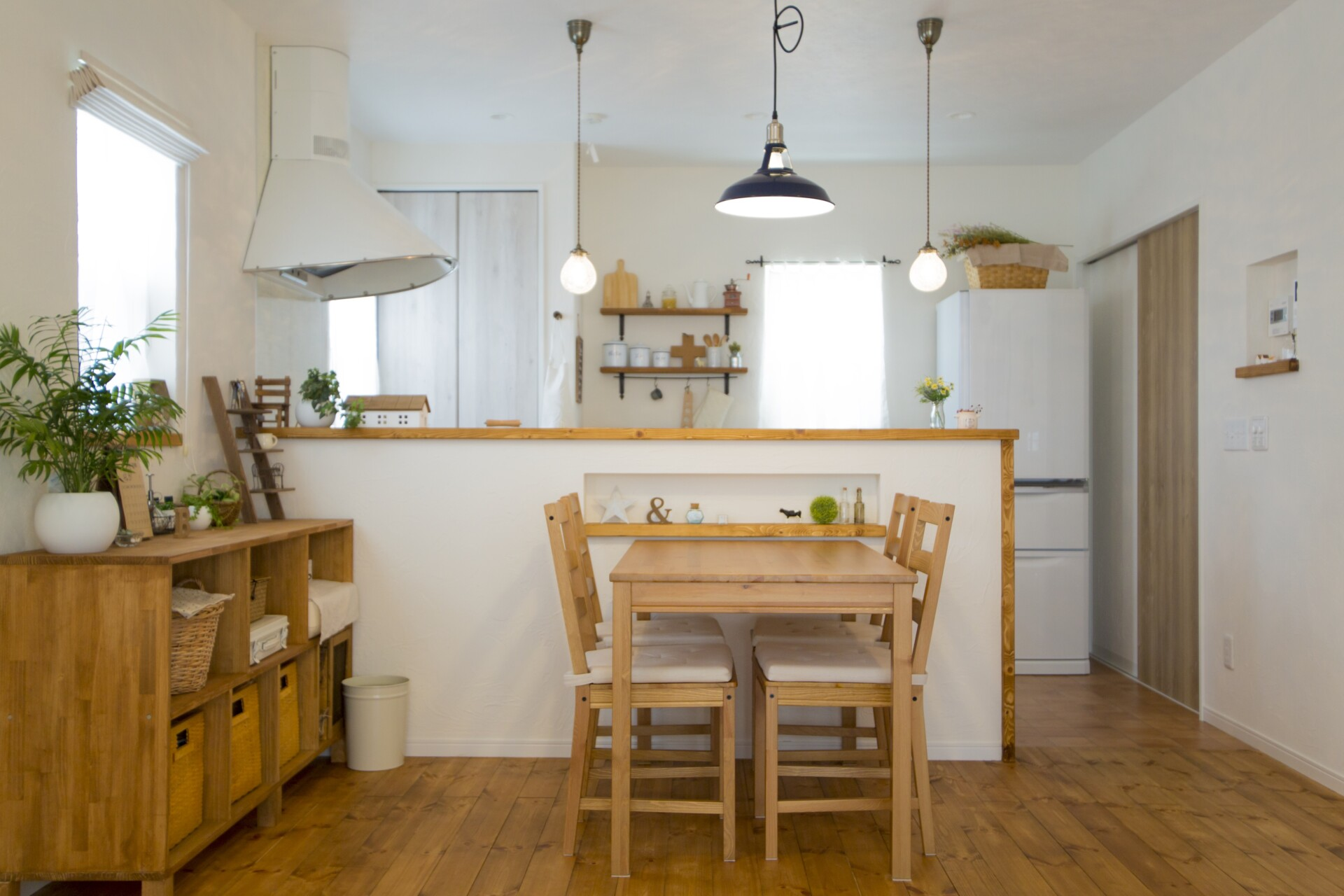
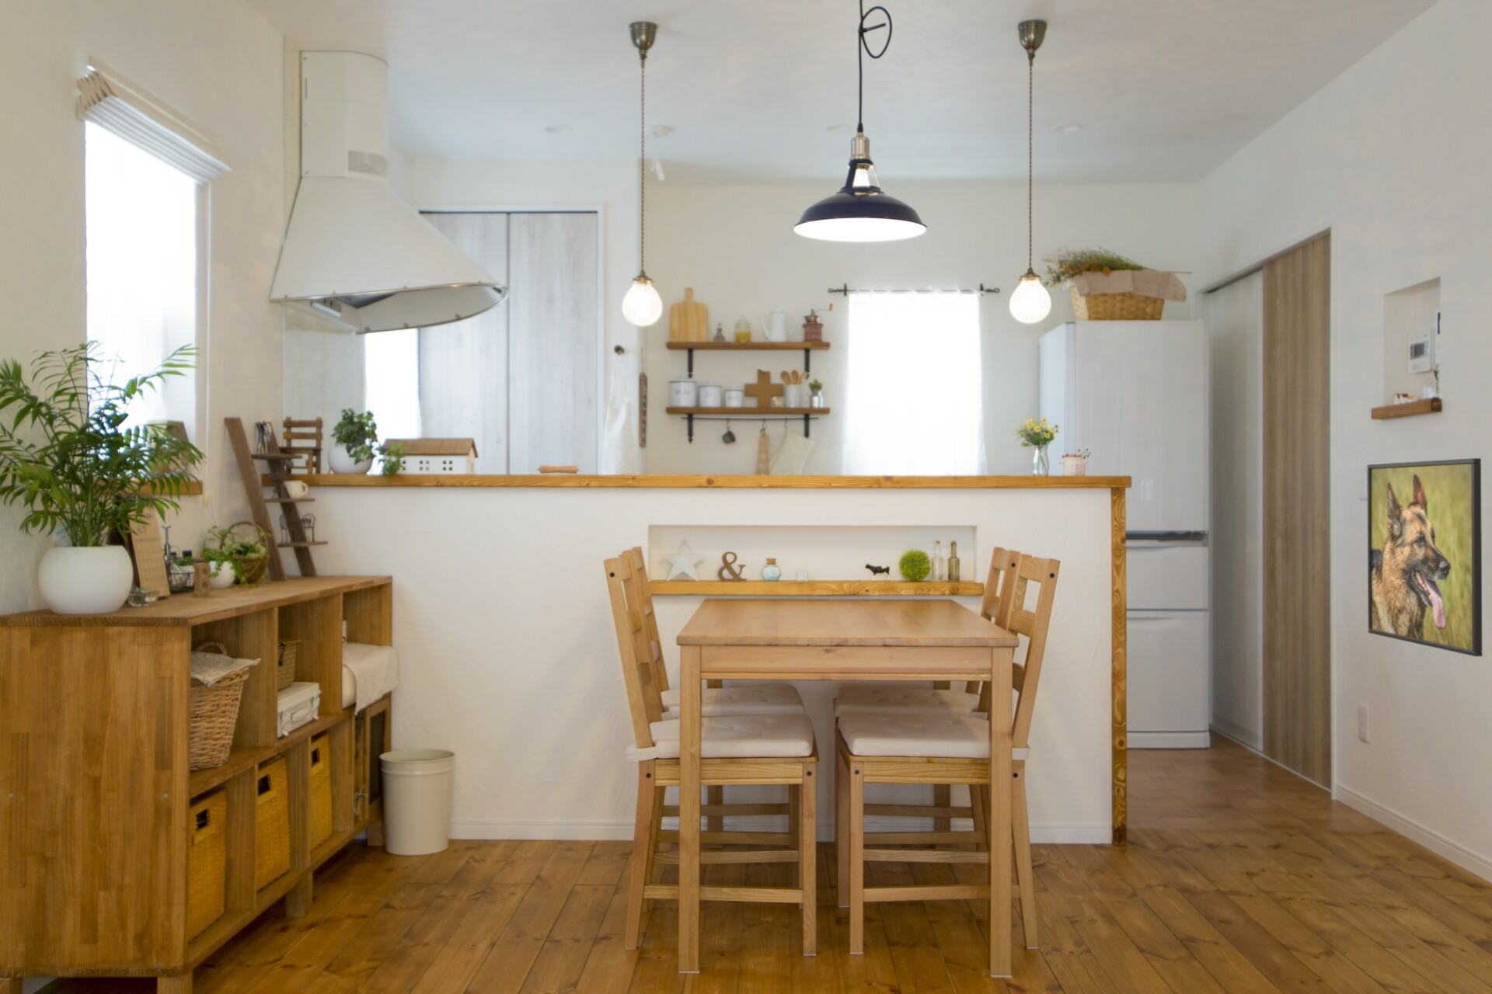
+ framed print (1420, 552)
